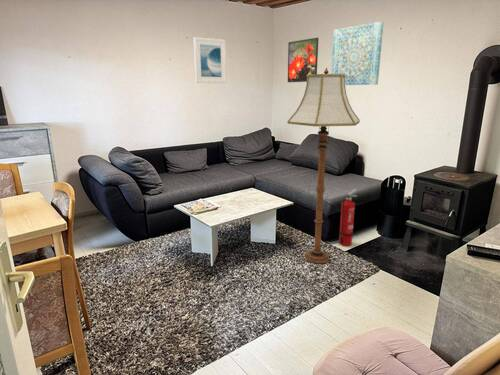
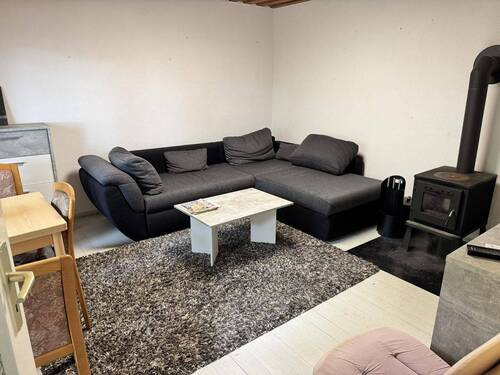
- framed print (302, 61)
- fire extinguisher (348, 217)
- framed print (210, 61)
- wall art (354, 56)
- floor lamp (321, 169)
